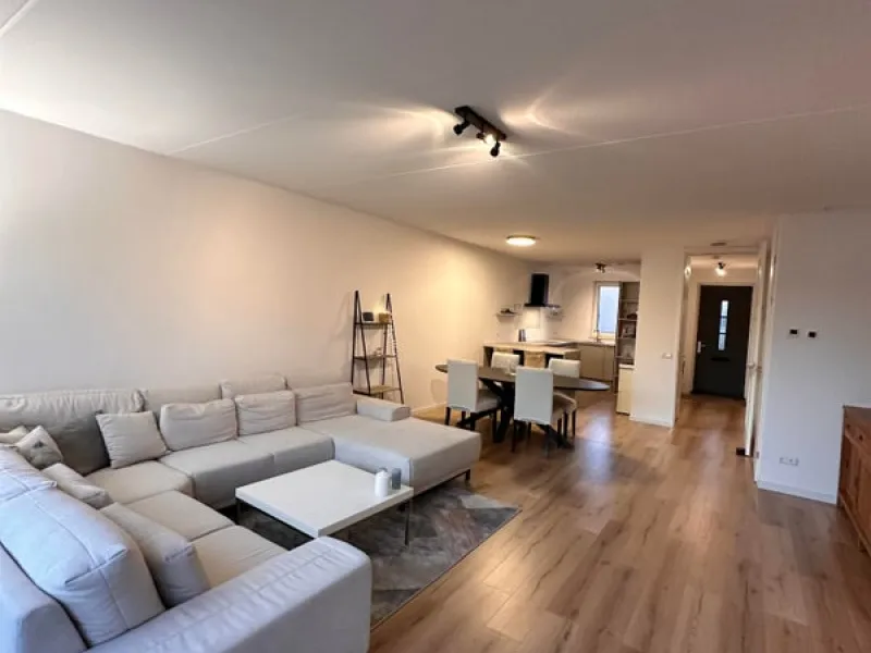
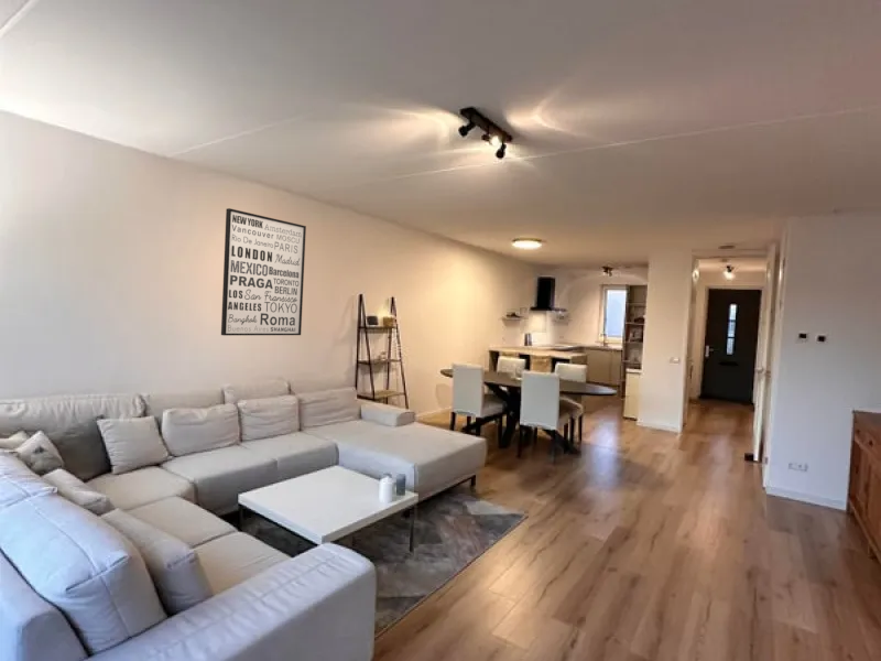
+ wall art (265, 277)
